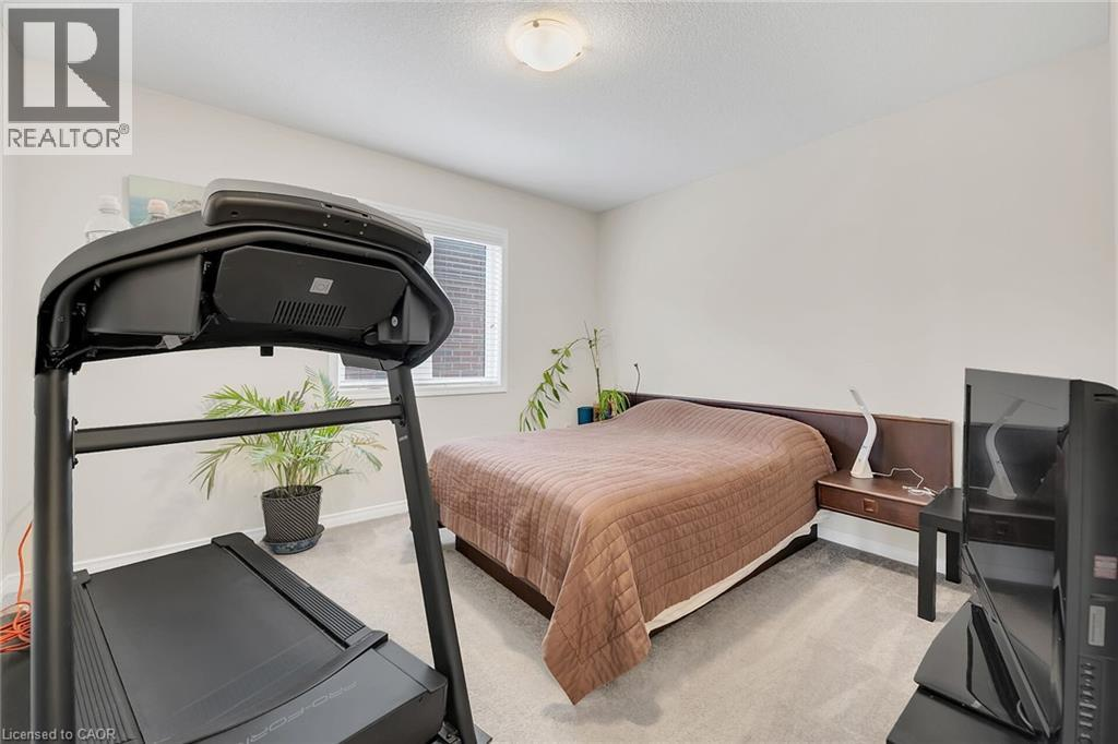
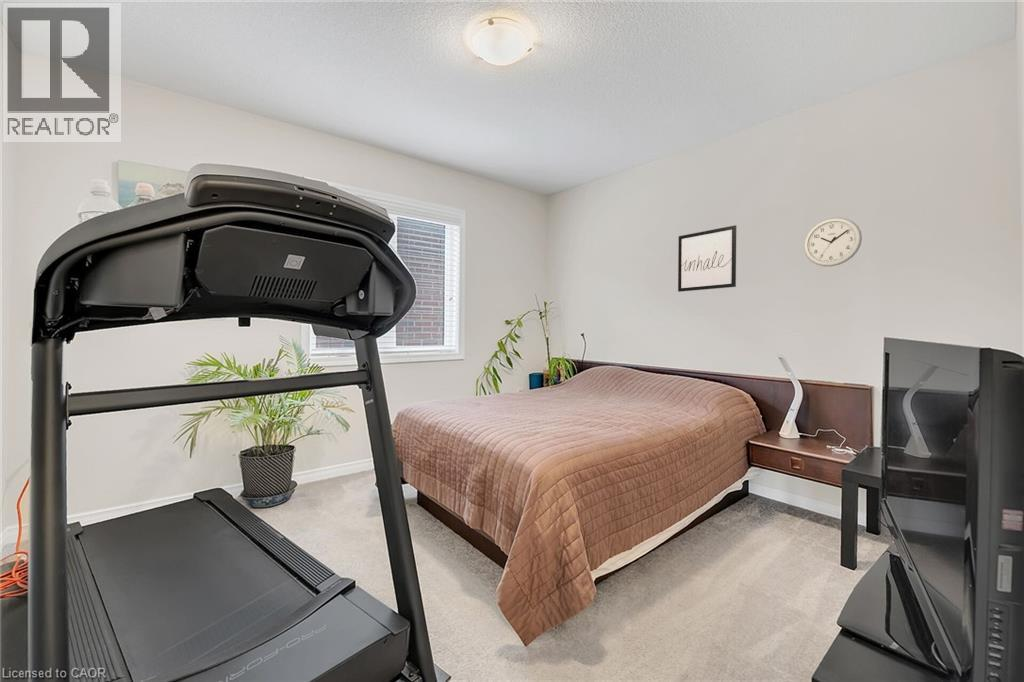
+ wall clock (831, 242)
+ wall art (705, 260)
